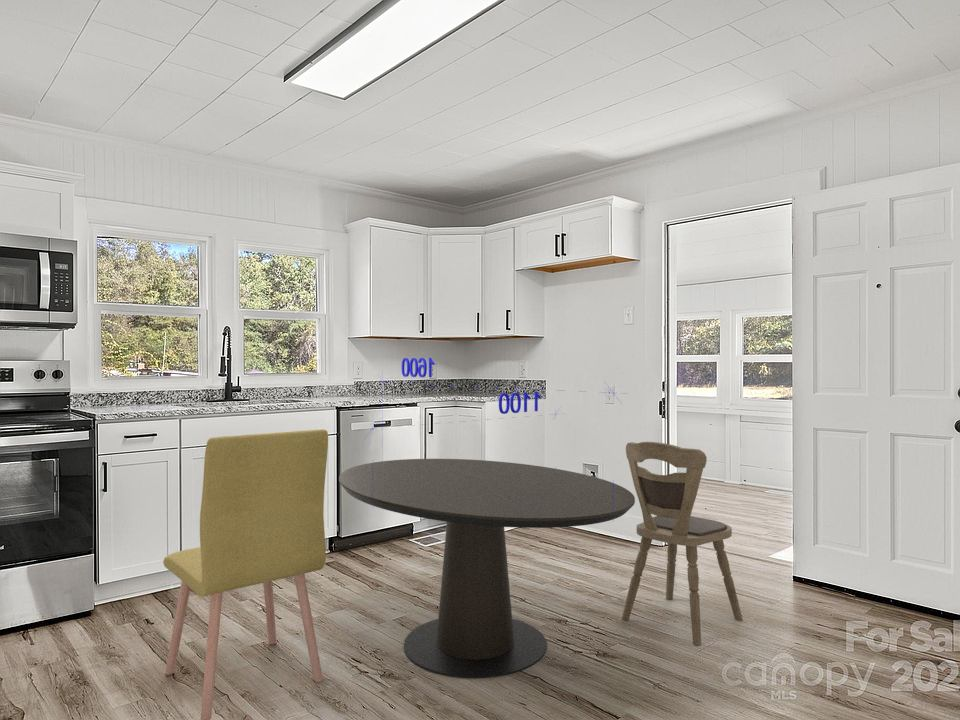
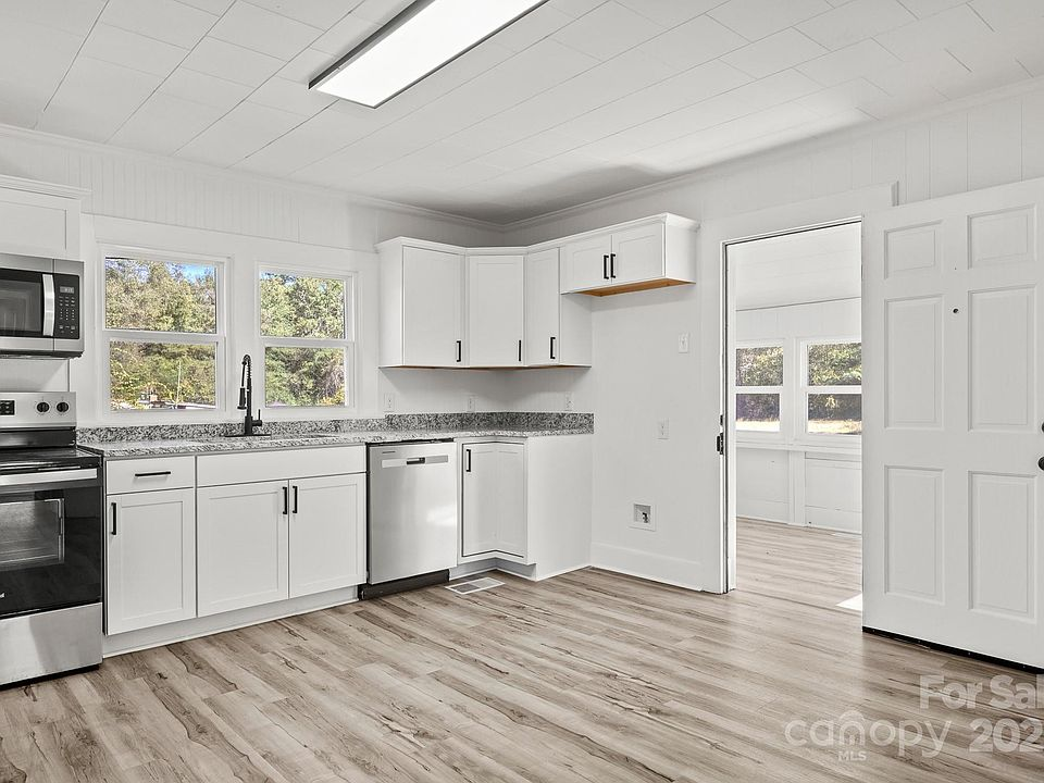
- dining table (474, 500)
- chair (679, 529)
- chair (243, 552)
